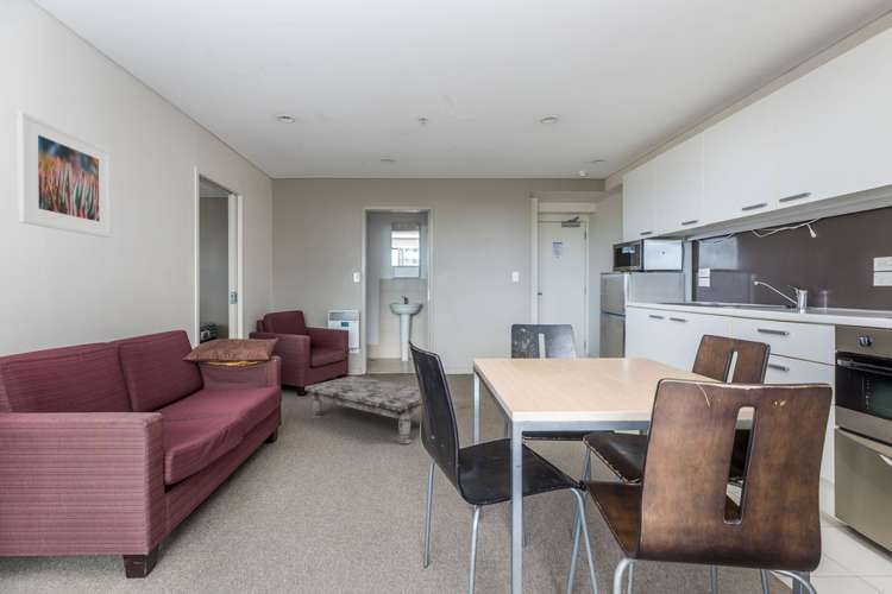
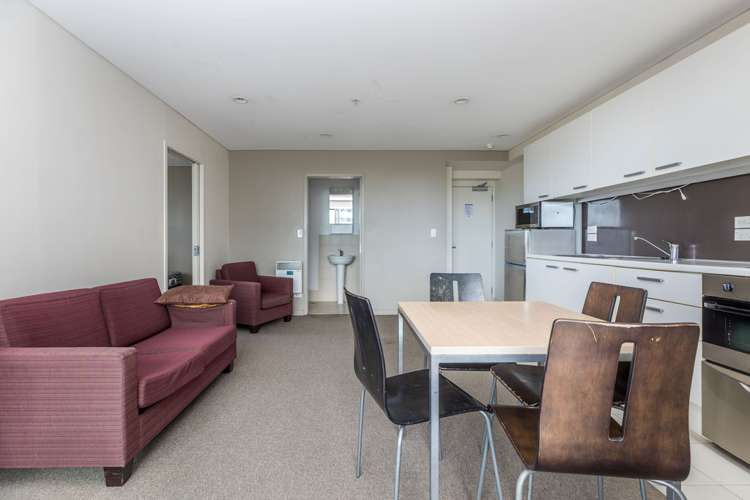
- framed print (69, 182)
- coffee table (372, 405)
